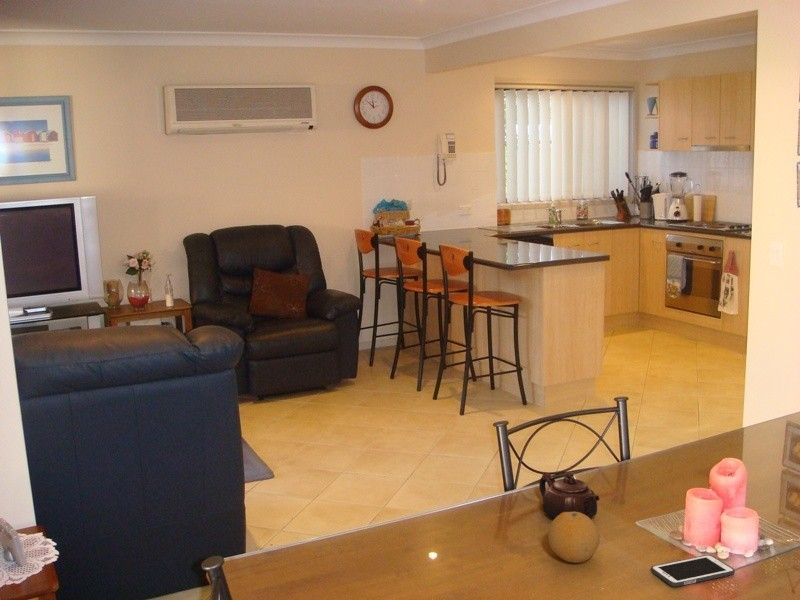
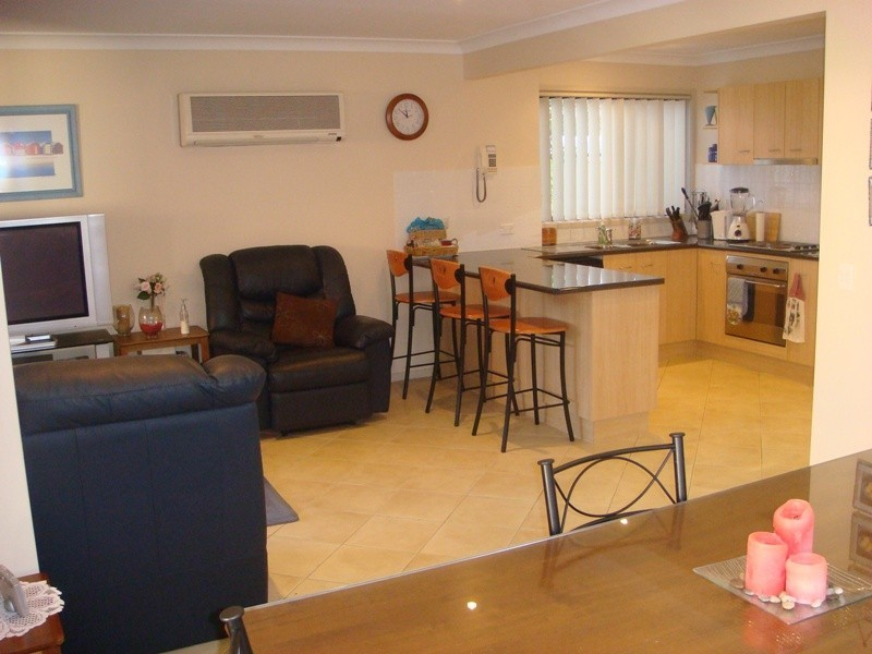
- cell phone (692, 570)
- teapot (568, 493)
- fruit (573, 536)
